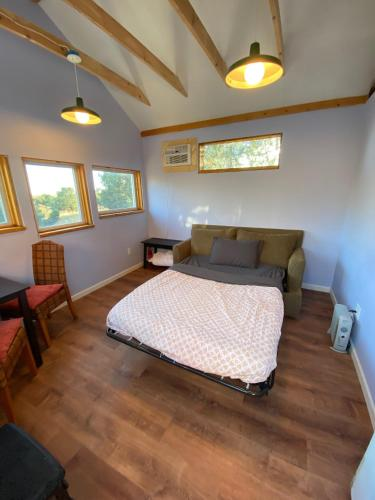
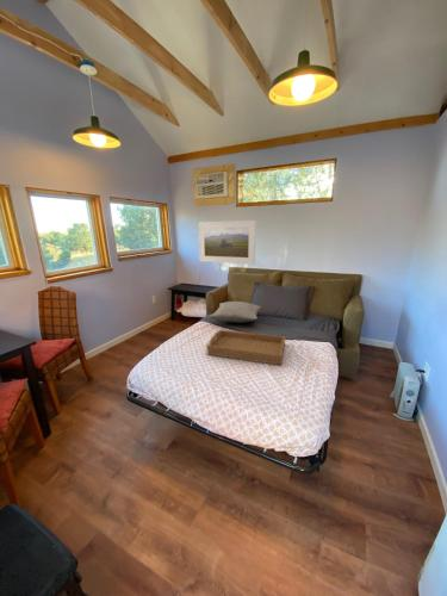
+ pillow (236, 311)
+ serving tray (247, 343)
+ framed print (225, 242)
